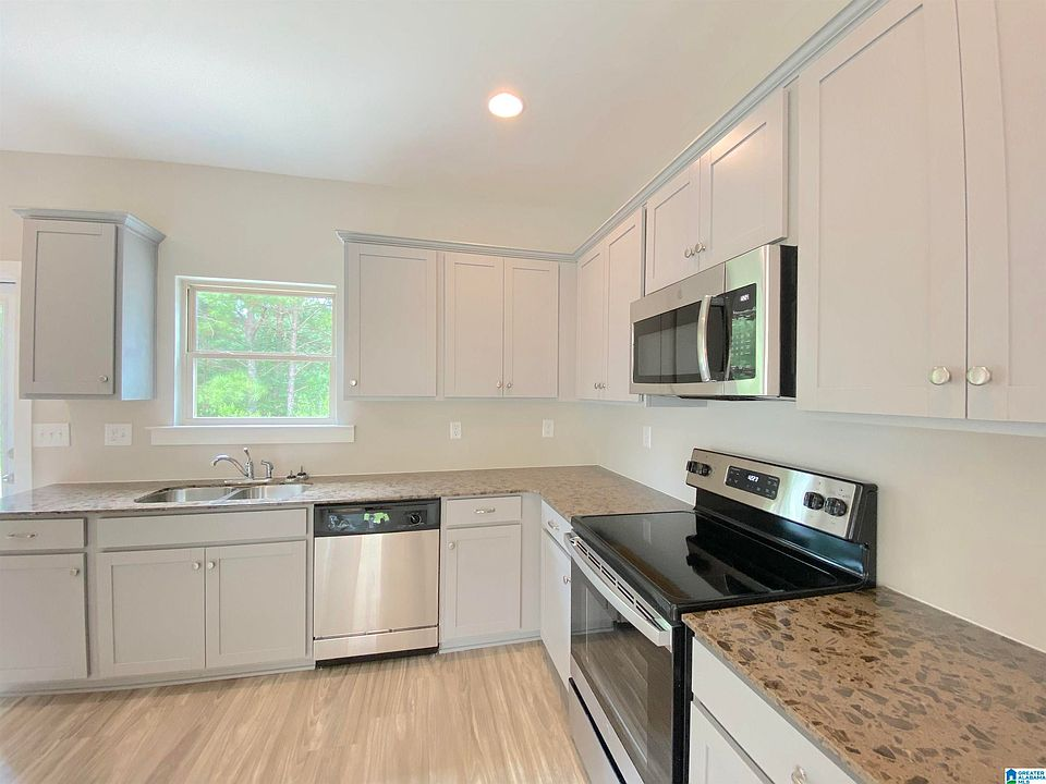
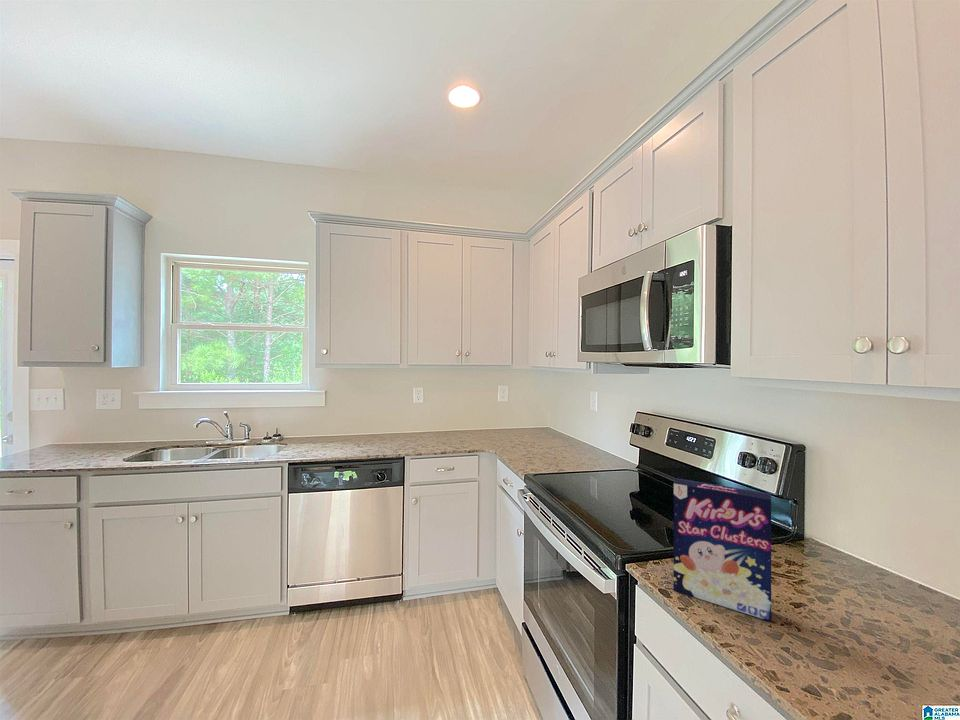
+ cereal box (720, 543)
